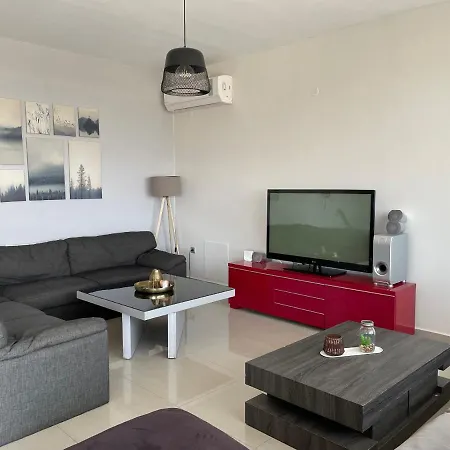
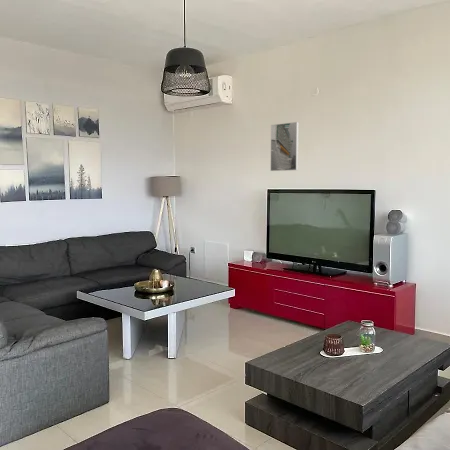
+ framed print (284, 147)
